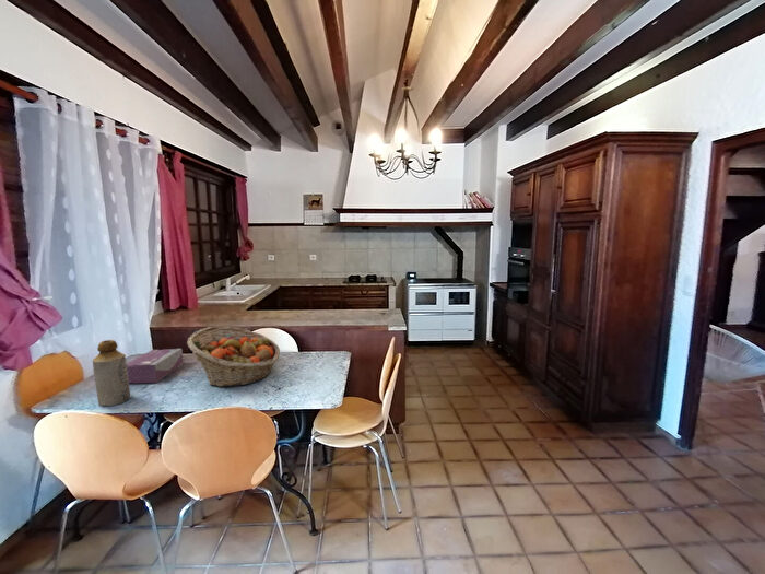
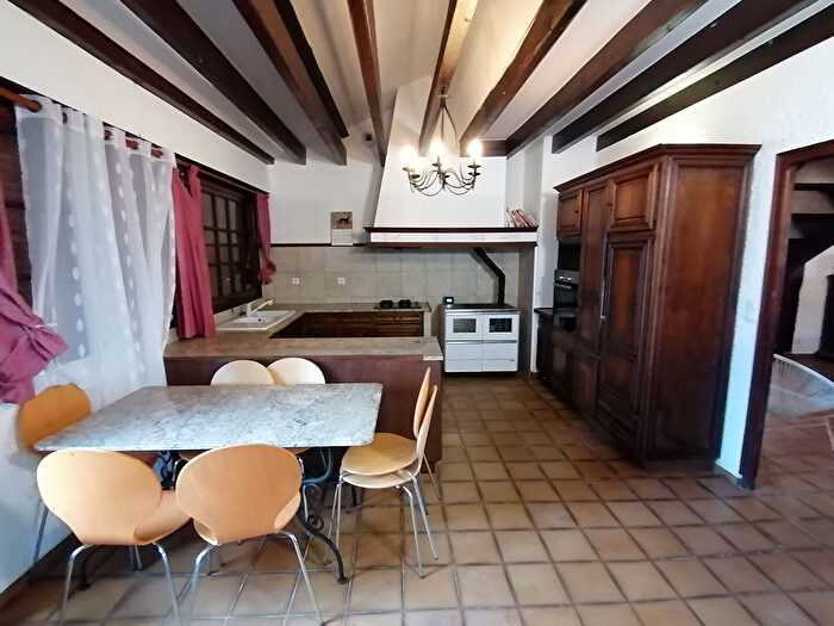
- bottle (110, 371)
- tissue box (153, 364)
- fruit basket (236, 352)
